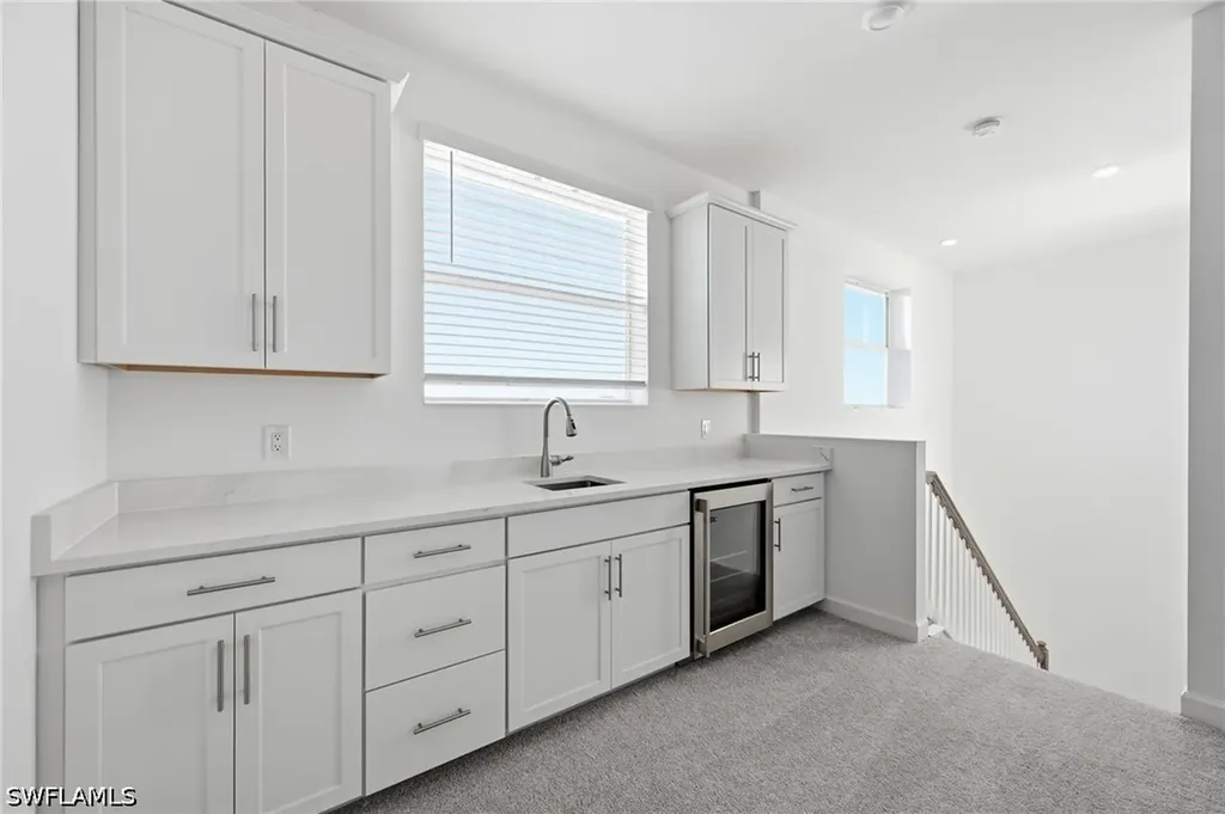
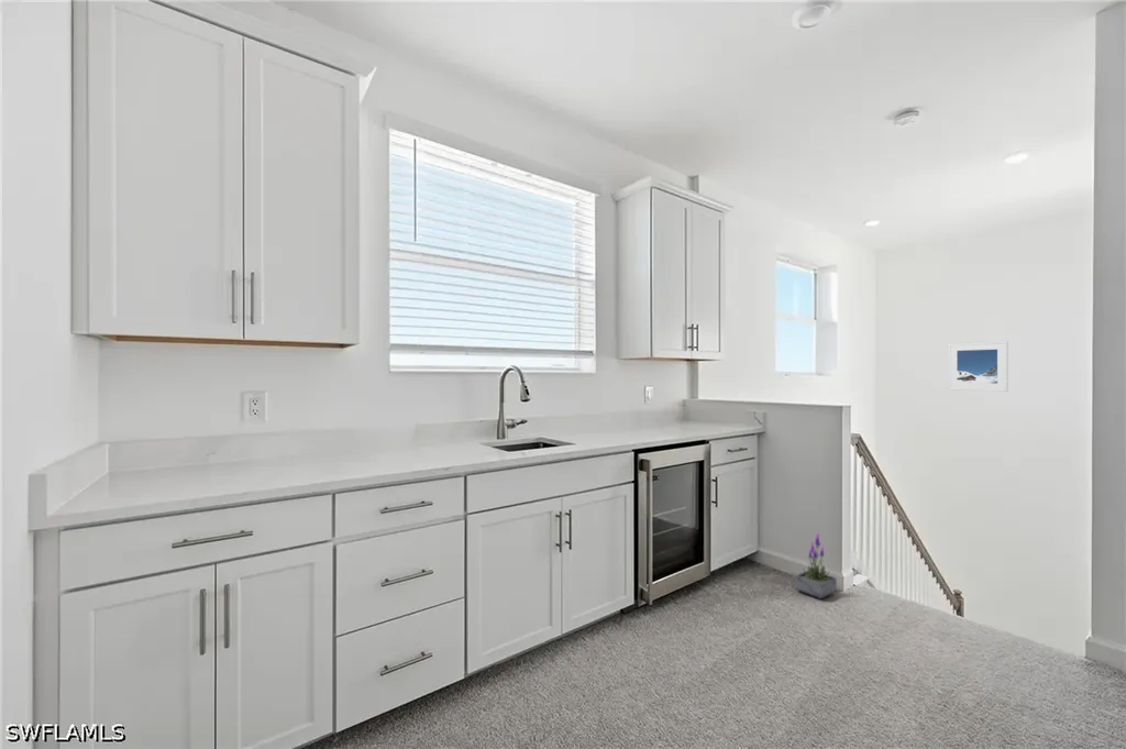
+ potted plant (816, 560)
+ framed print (976, 366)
